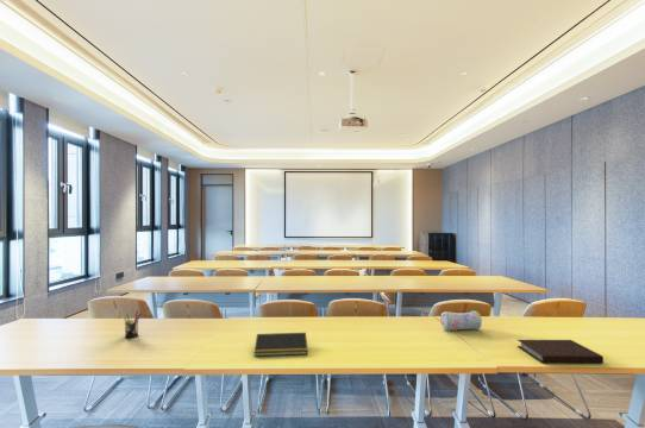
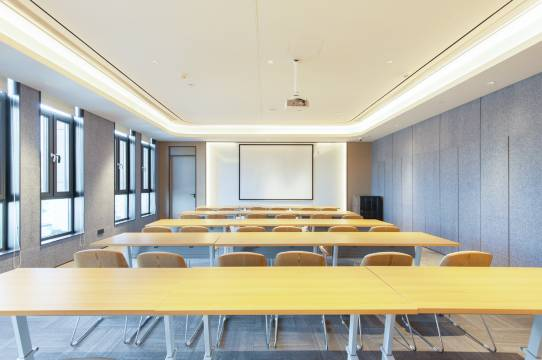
- notepad (281, 344)
- pencil case (461, 320)
- notebook (557, 351)
- pen holder (131, 323)
